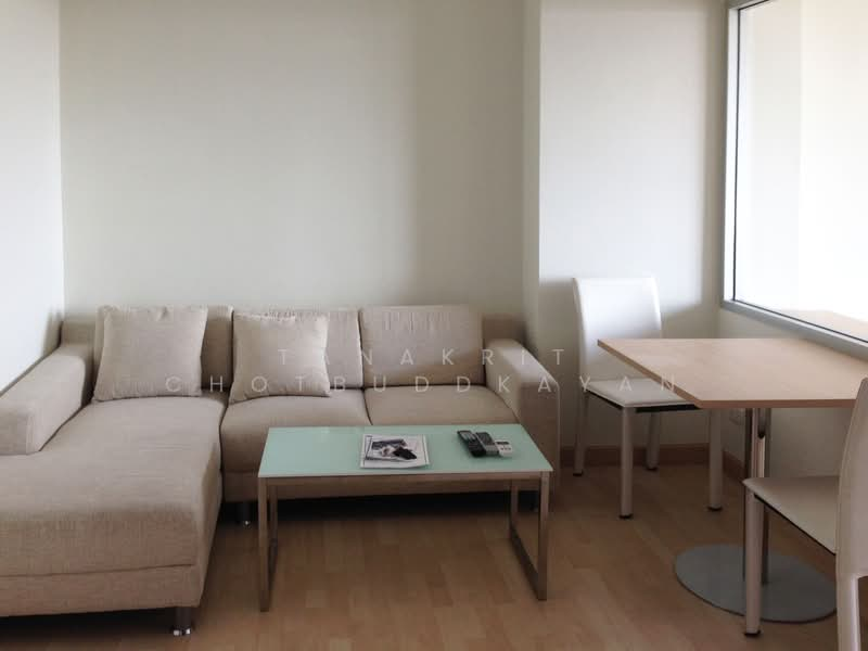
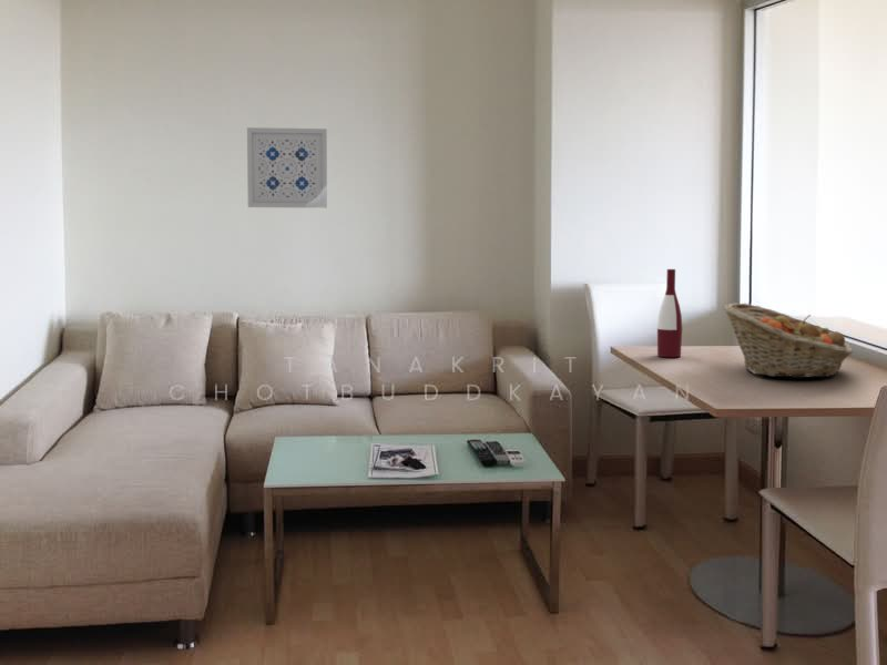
+ wall art (287, 167)
+ fruit basket (786, 338)
+ alcohol (670, 313)
